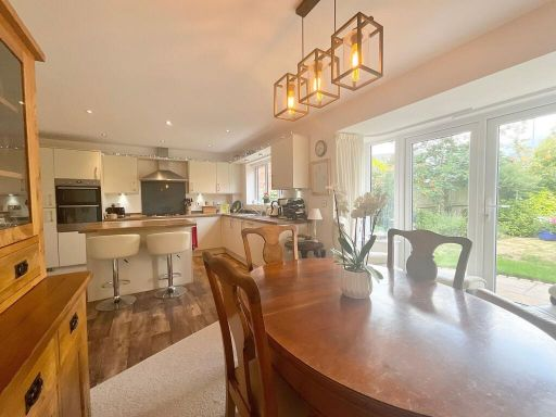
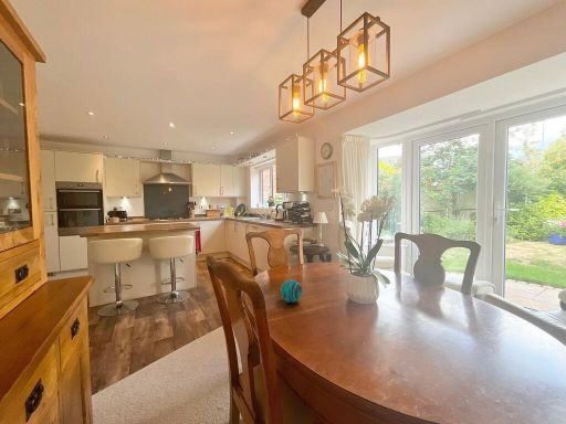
+ decorative ball (291, 290)
